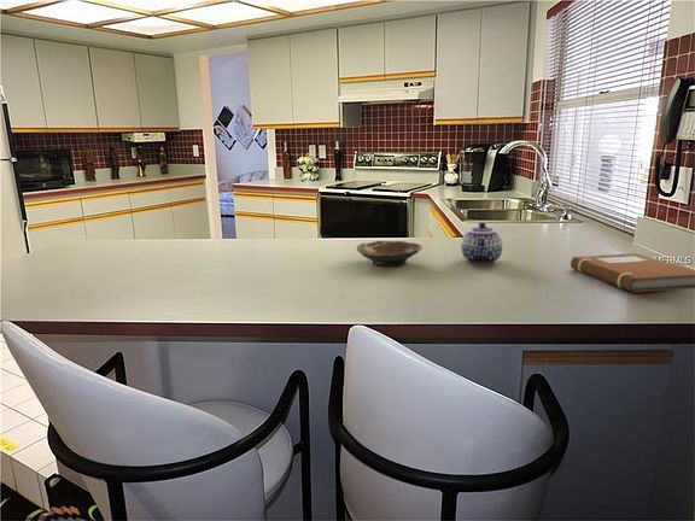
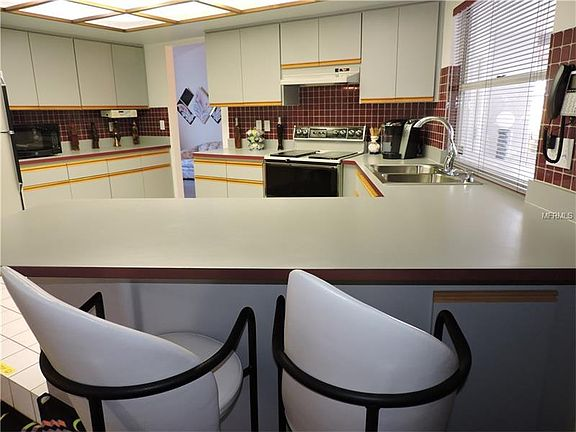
- notebook (630, 270)
- teapot (481, 241)
- bowl (389, 254)
